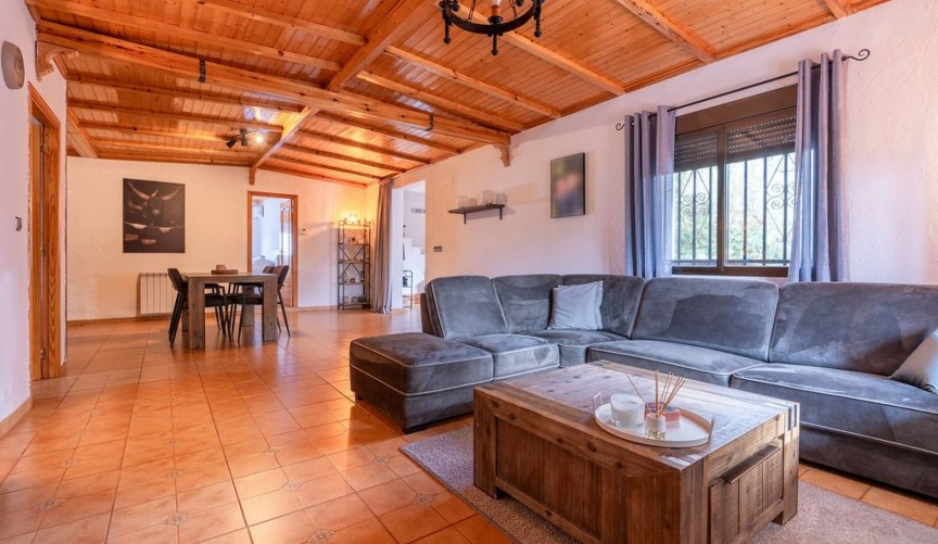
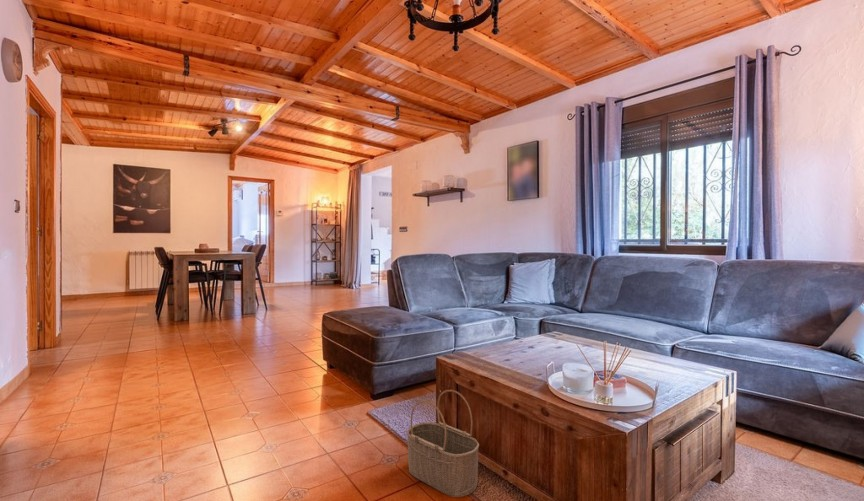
+ wicker basket (441, 436)
